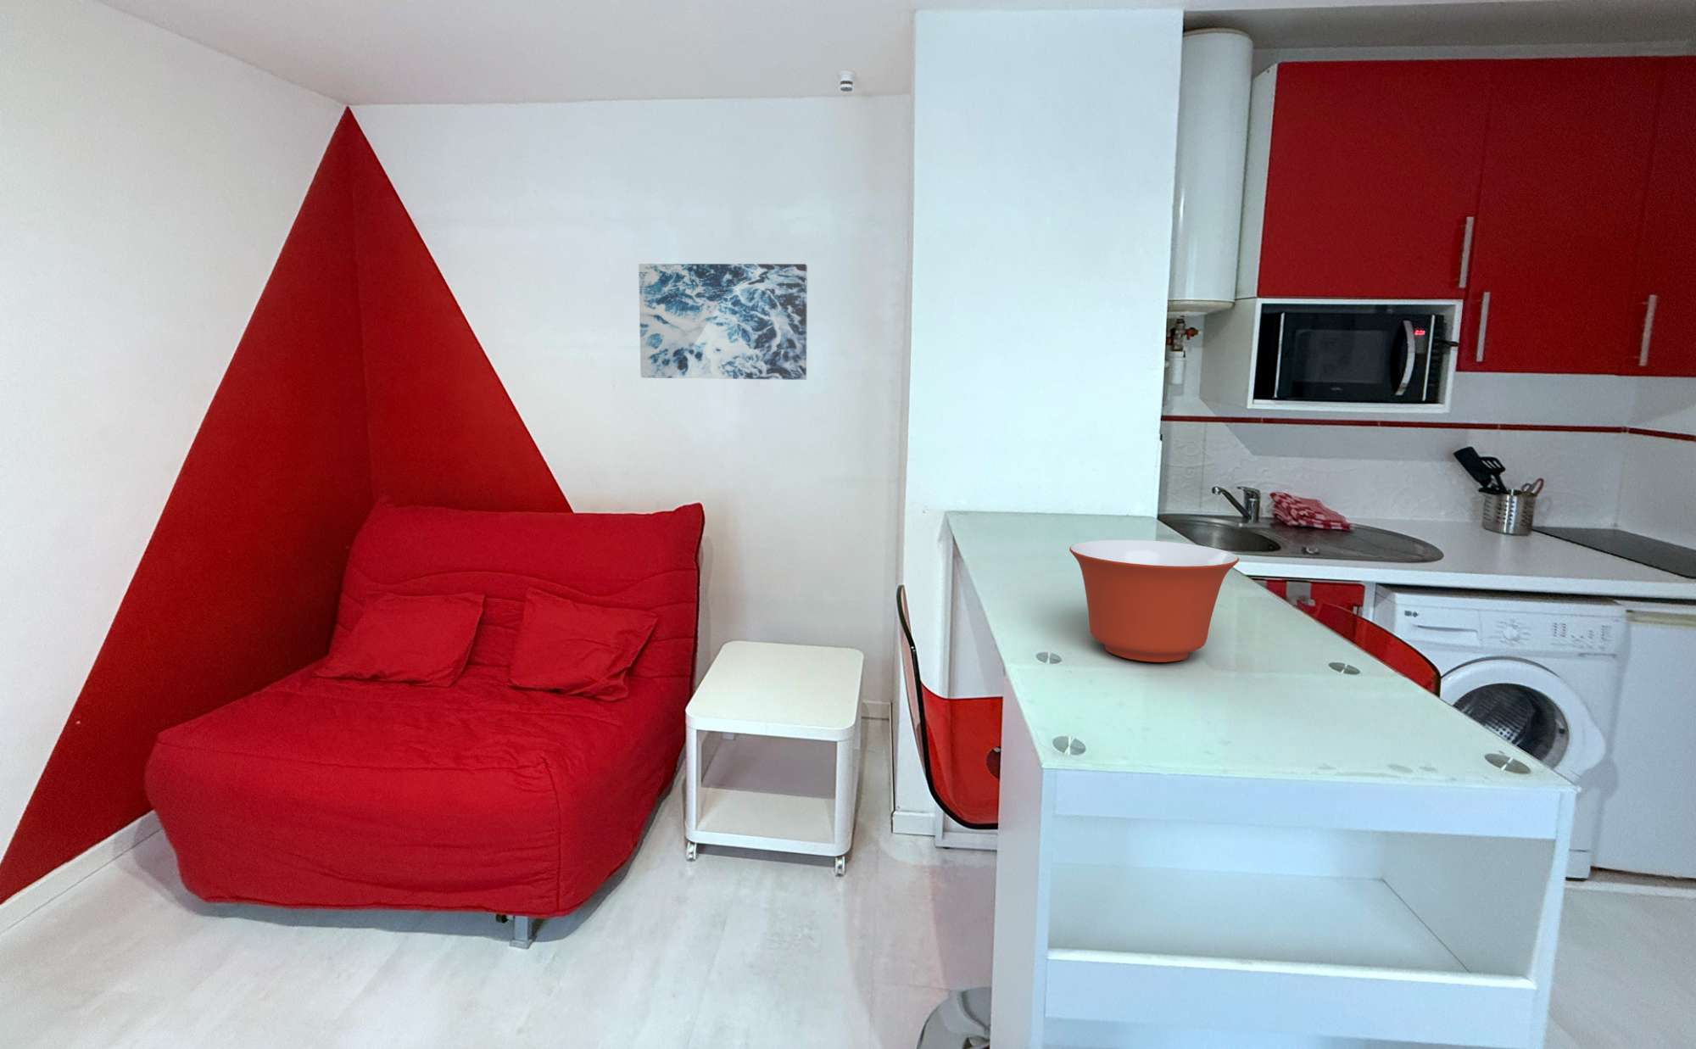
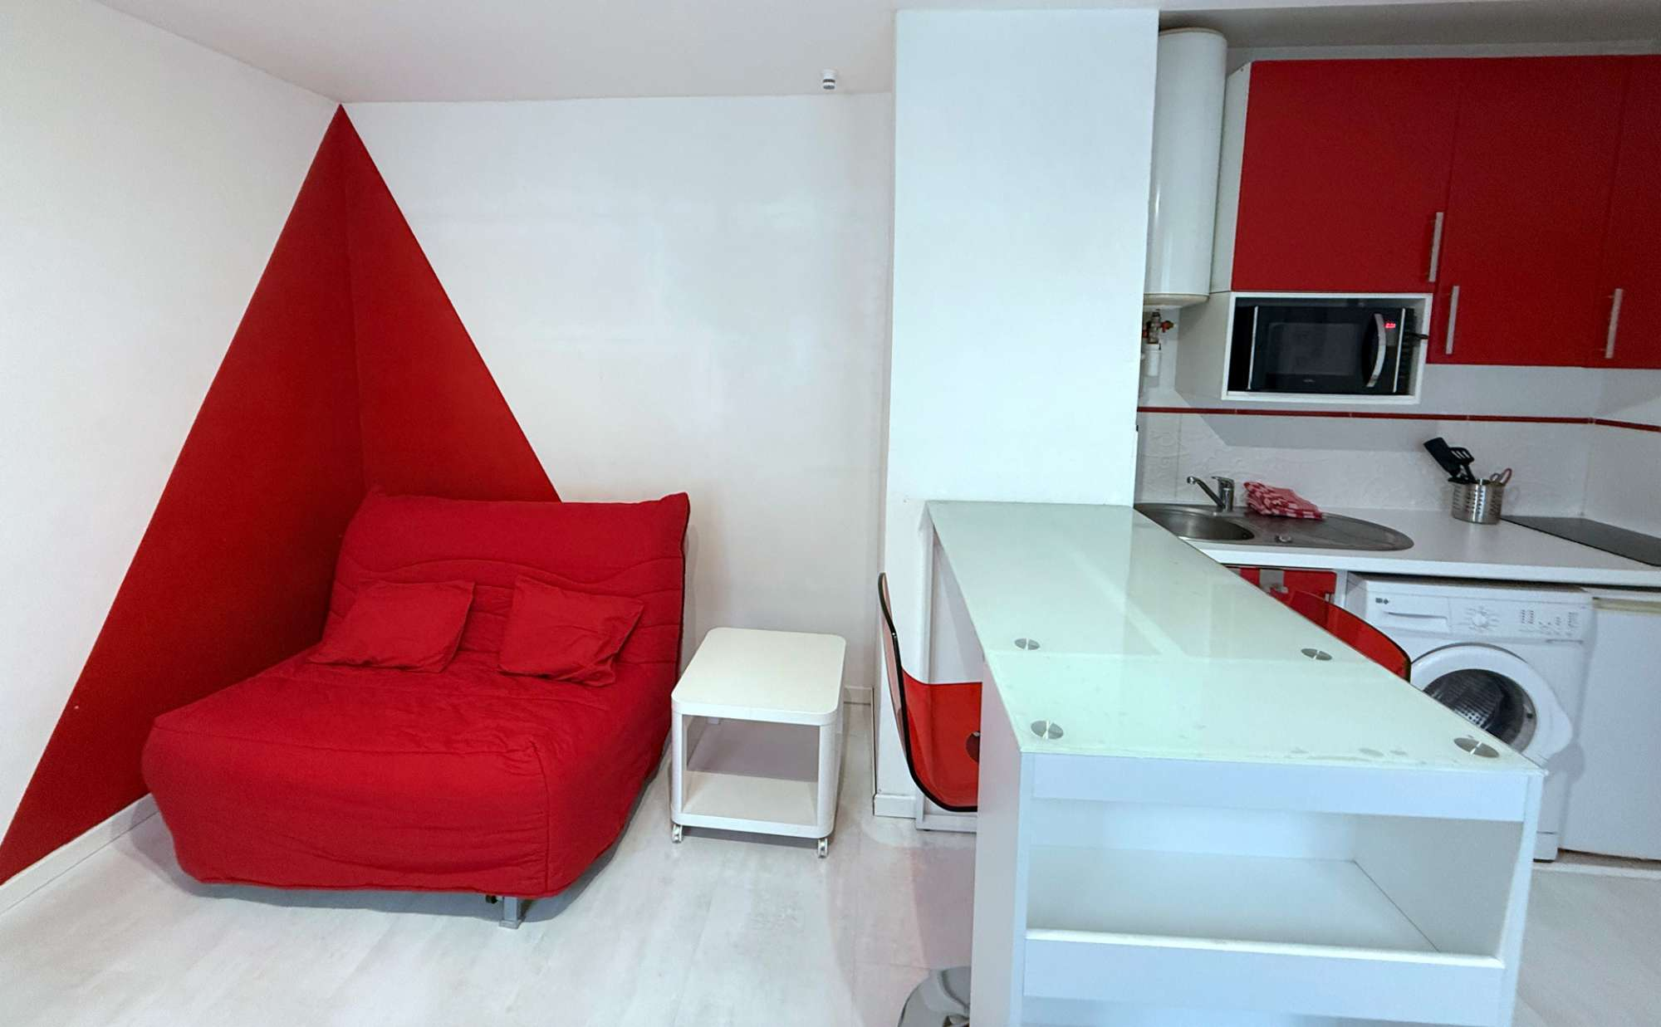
- mixing bowl (1148, 601)
- wall art (722, 321)
